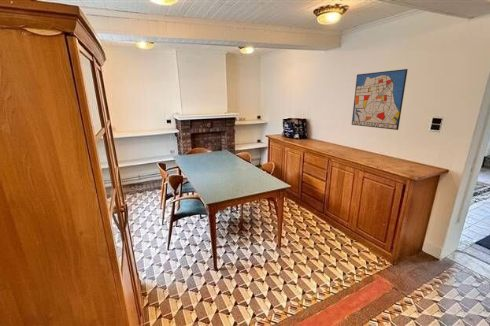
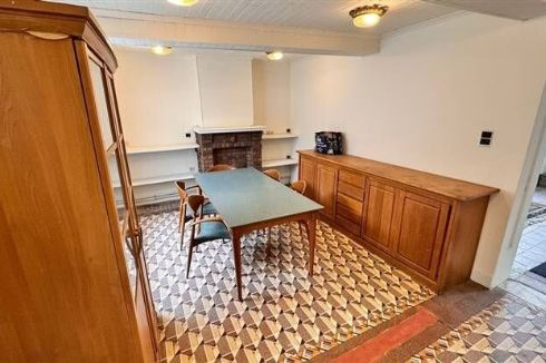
- wall art (376, 100)
